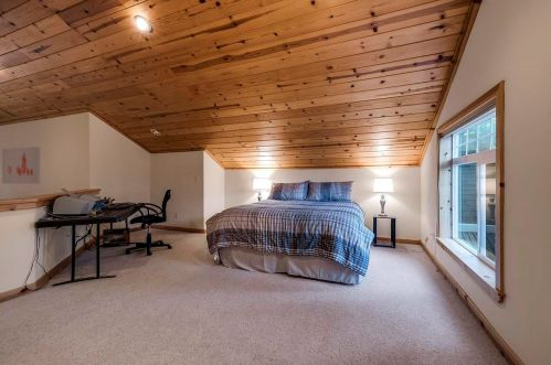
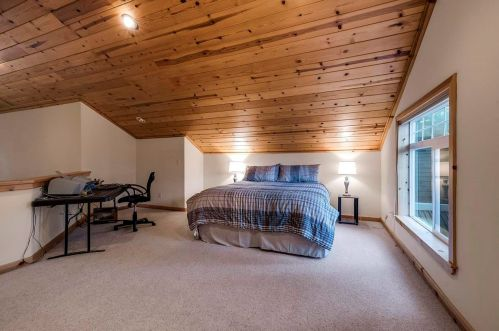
- wall art (20, 165)
